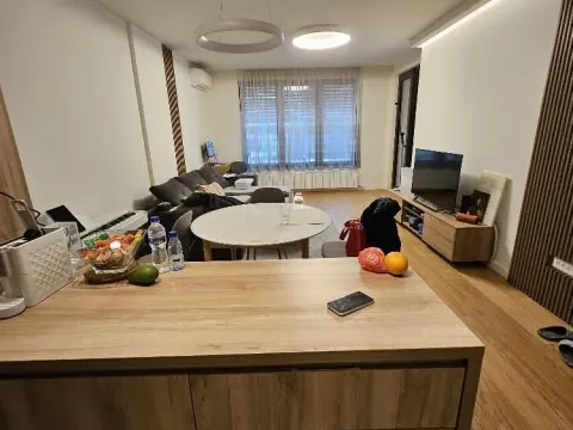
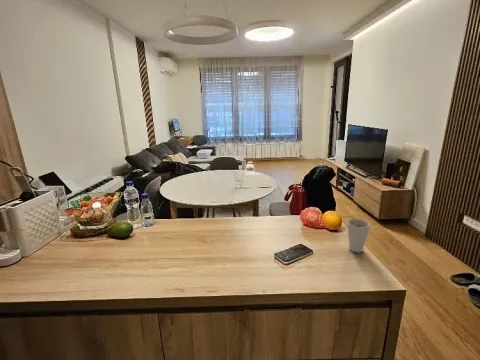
+ cup (354, 232)
